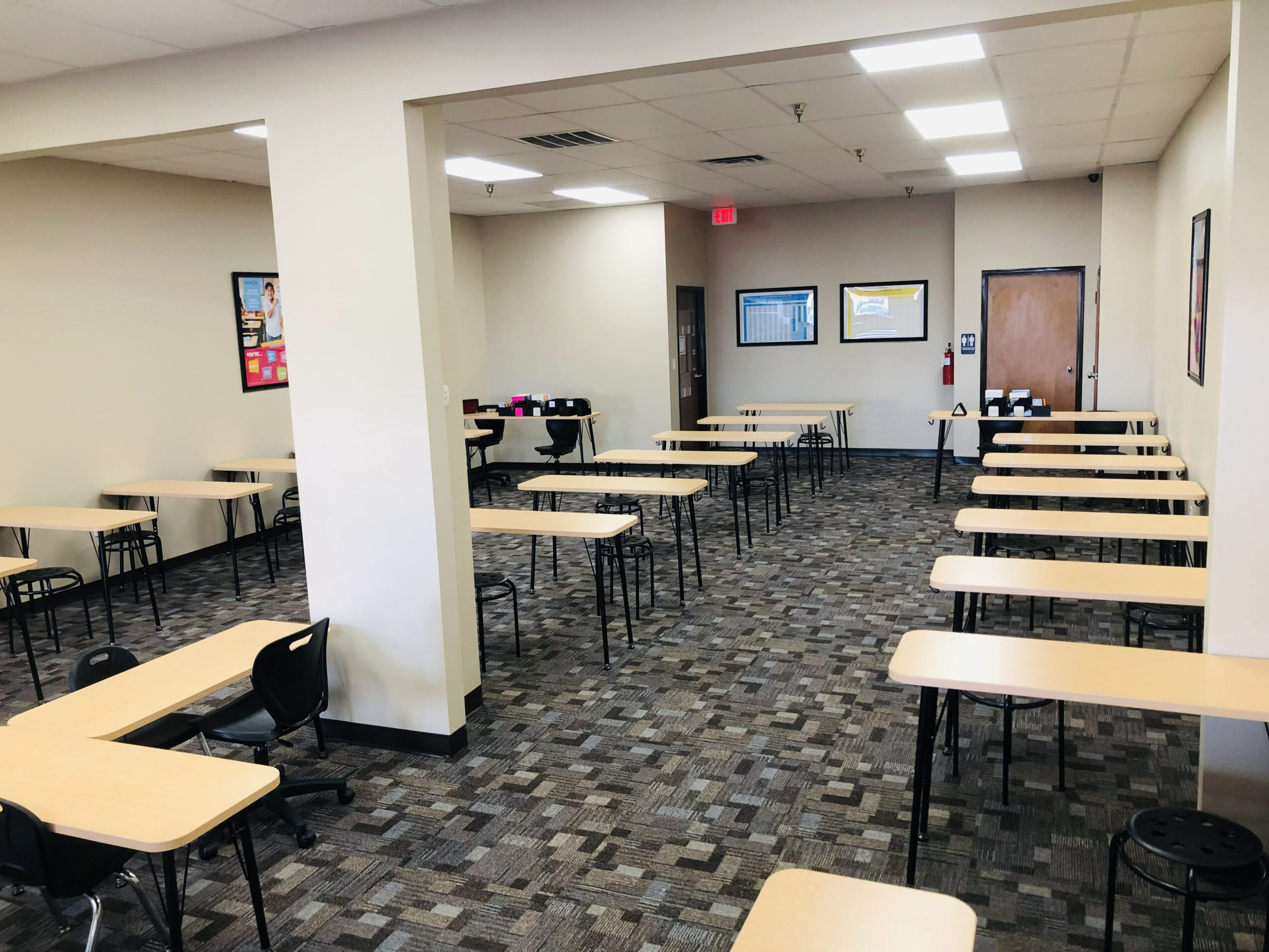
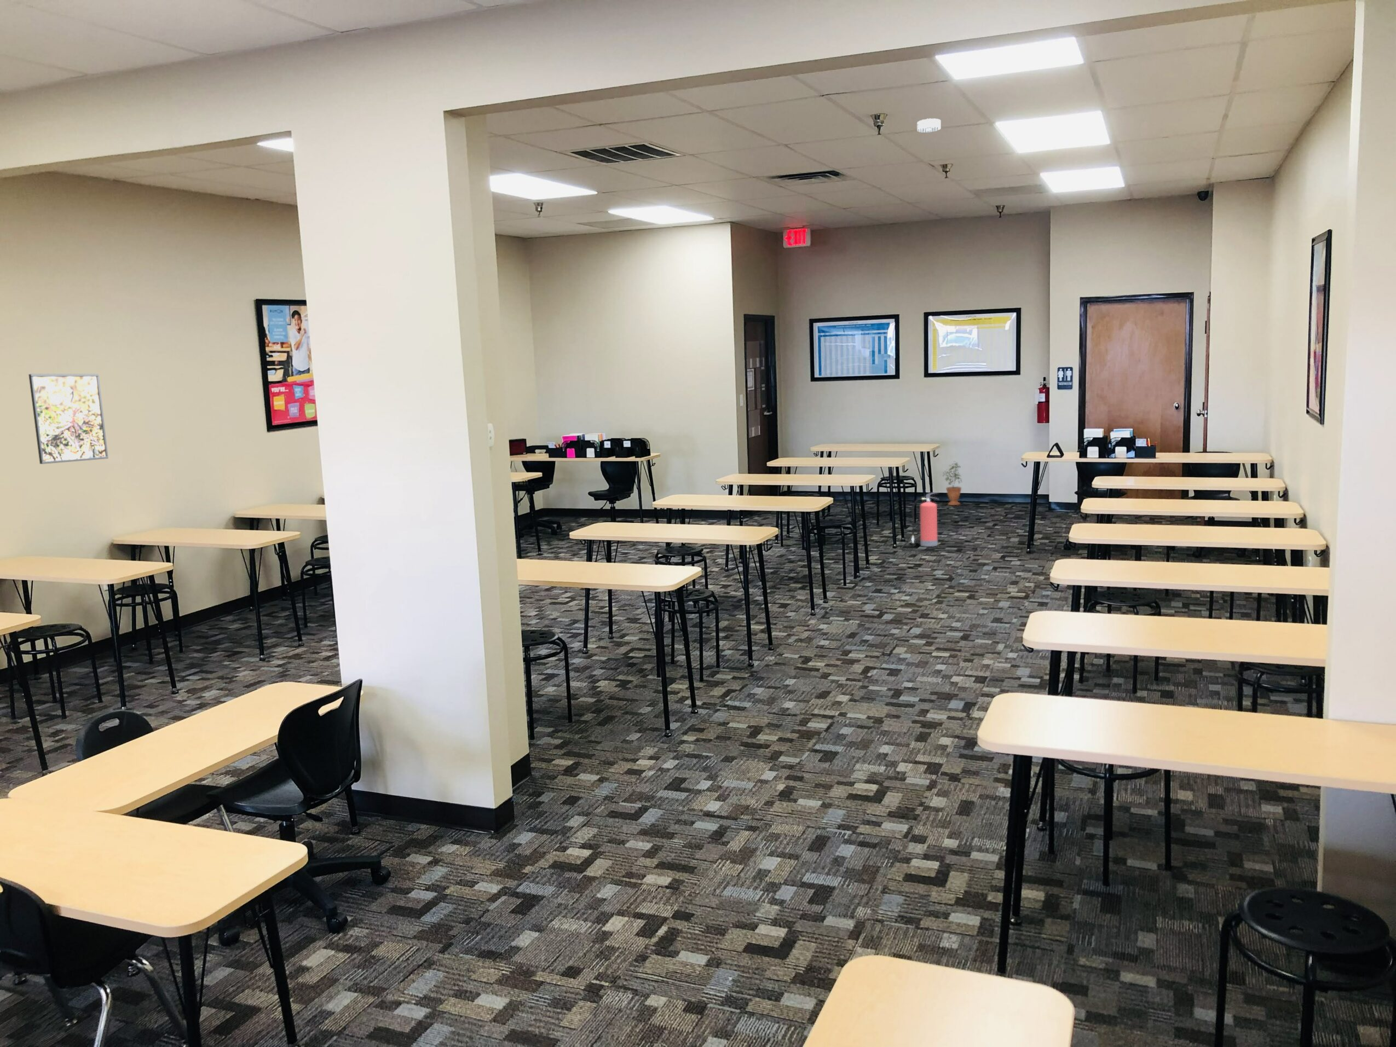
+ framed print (69, 418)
+ smoke detector (928, 124)
+ fire extinguisher (925, 518)
+ potted plant (952, 483)
